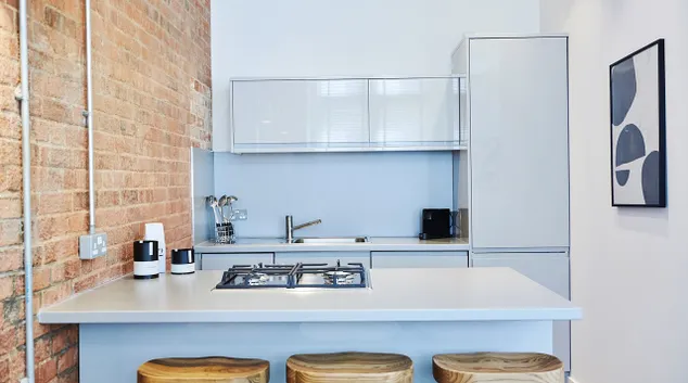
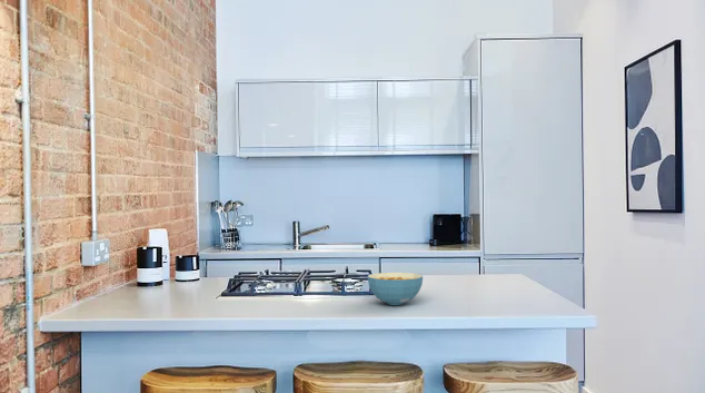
+ cereal bowl (395, 289)
